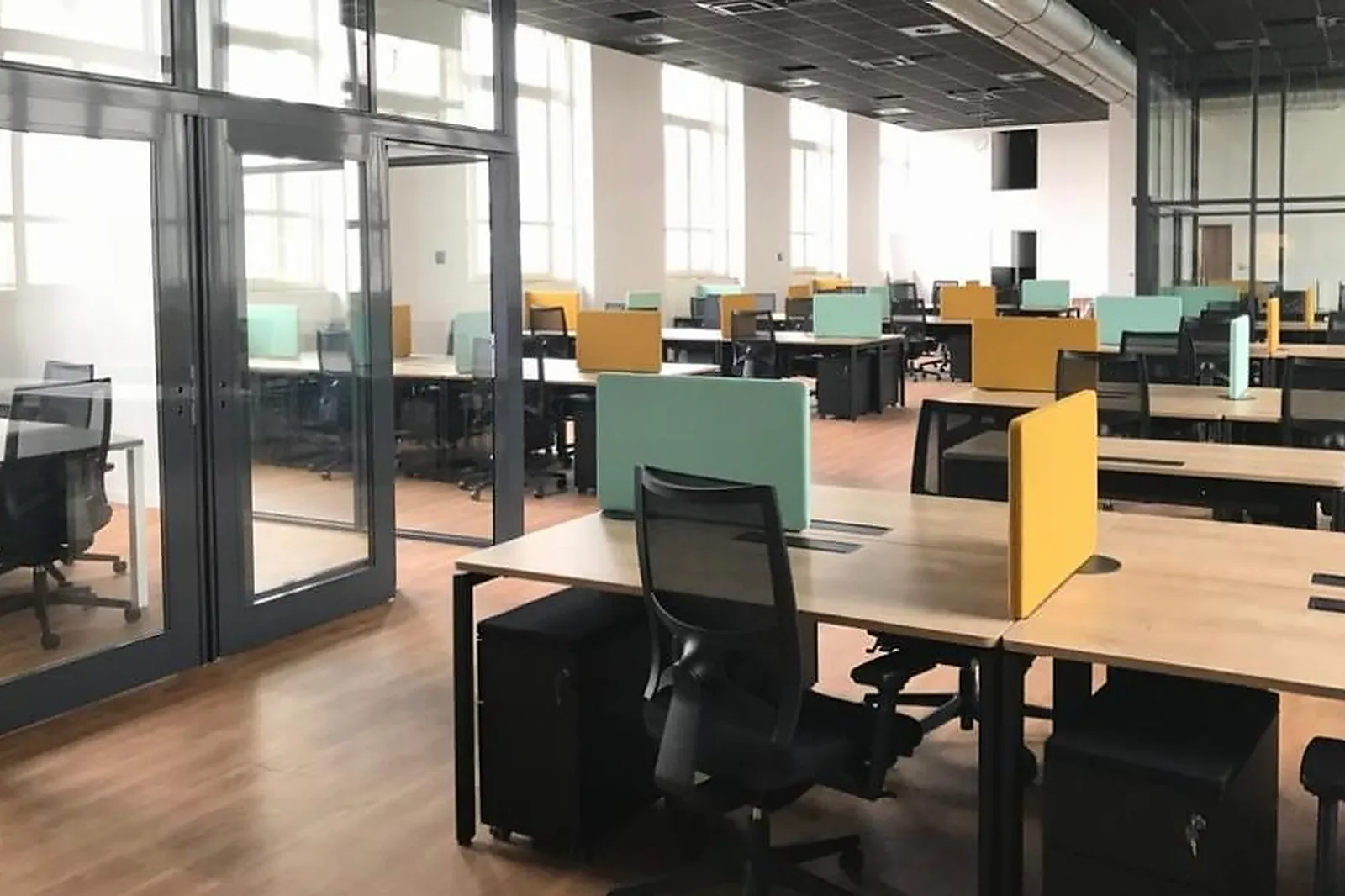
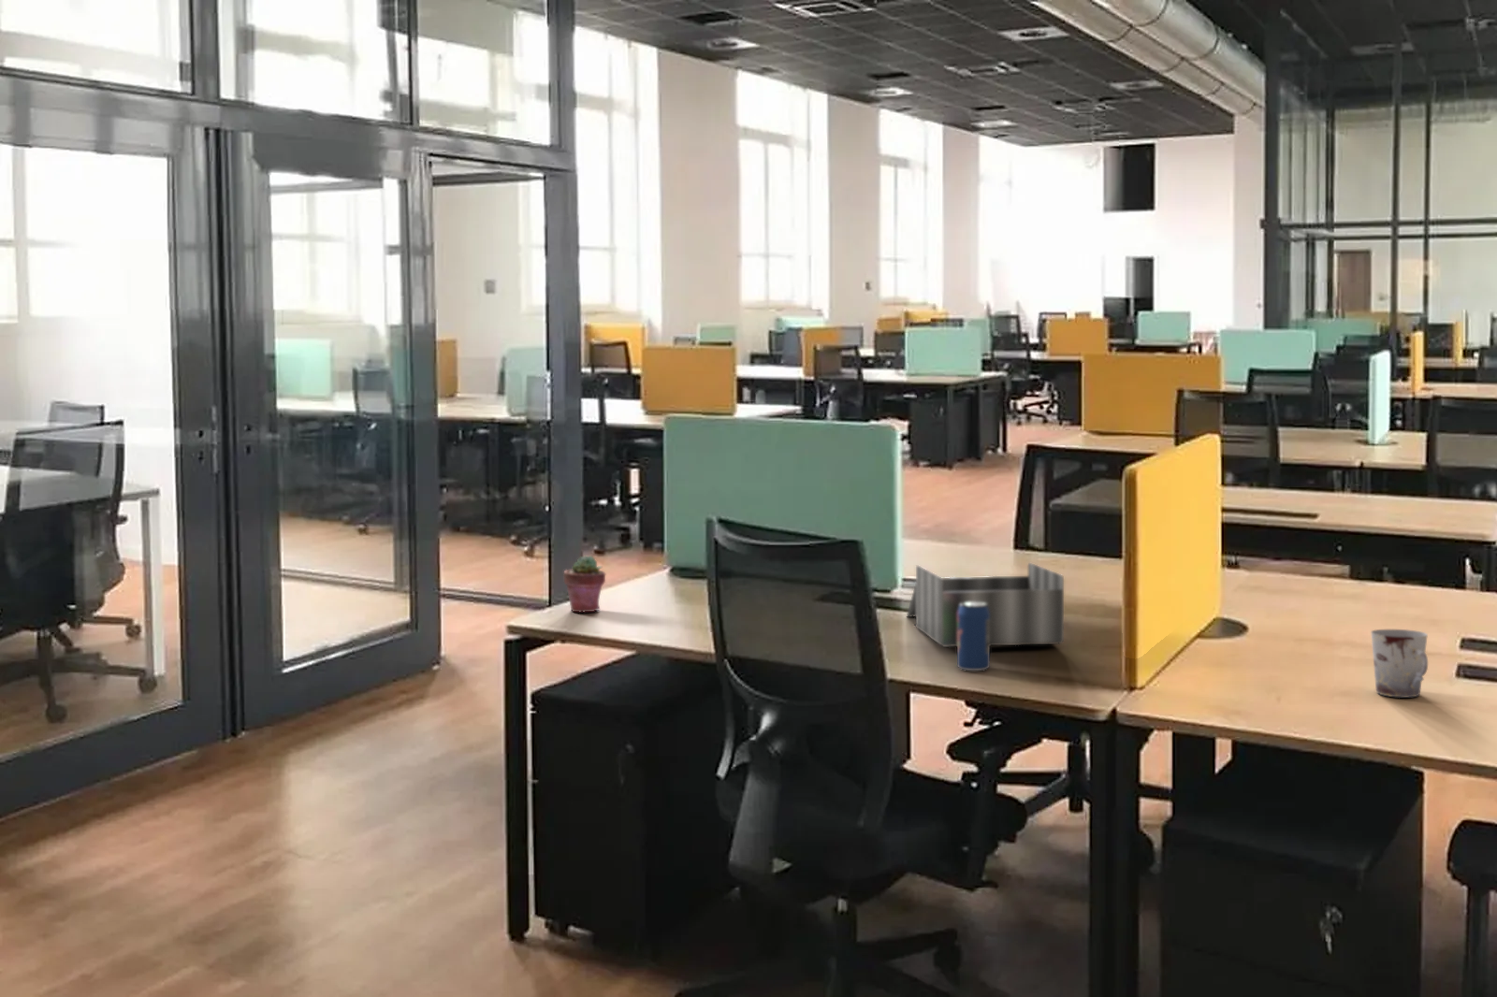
+ beverage can (973, 635)
+ potted succulent (584, 583)
+ cup (1405, 665)
+ desk organizer (979, 599)
